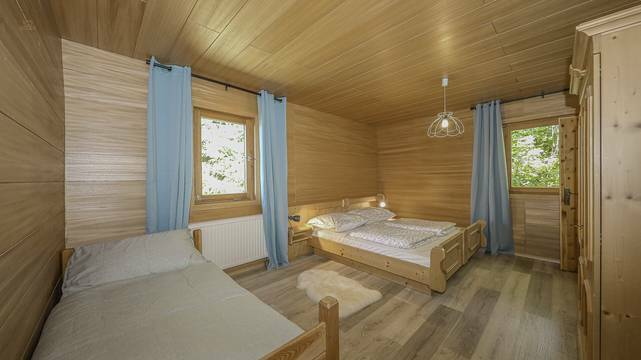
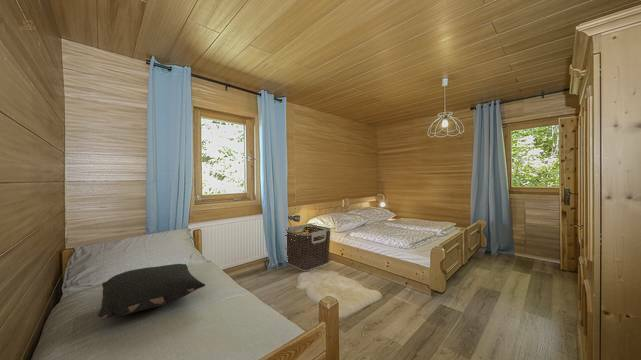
+ clothes hamper (307, 245)
+ pillow (153, 285)
